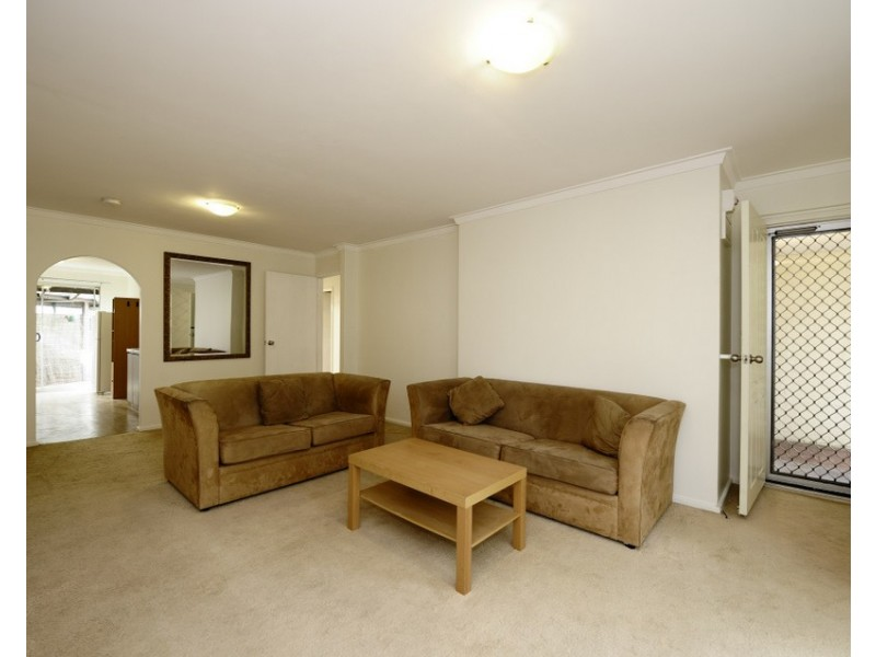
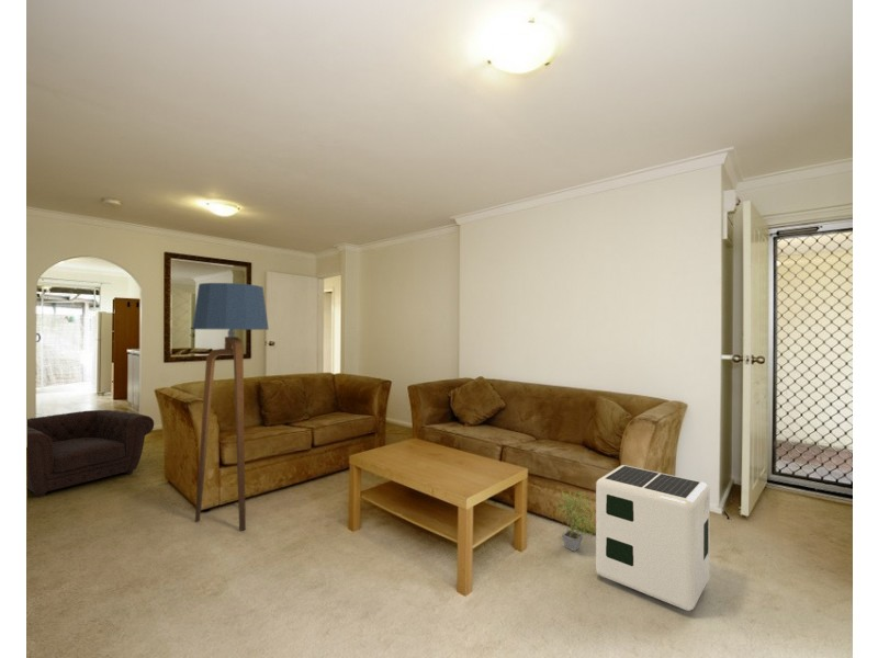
+ floor lamp (235, 402)
+ potted plant (576, 517)
+ air purifier (652, 531)
+ armchair (71, 447)
